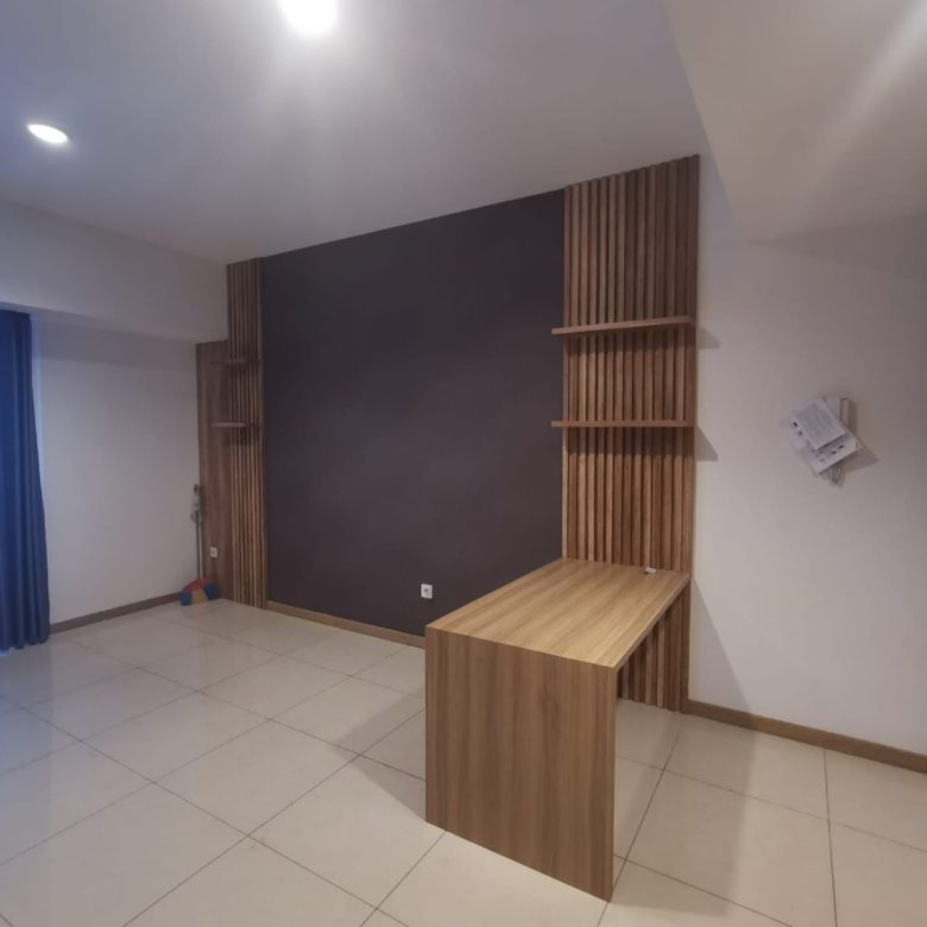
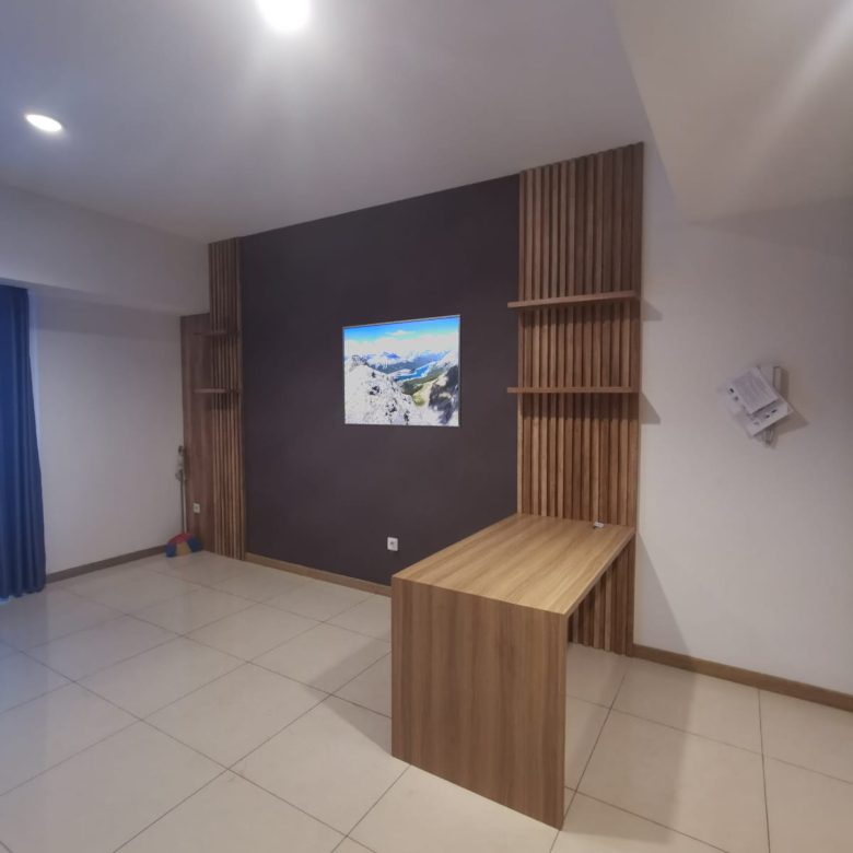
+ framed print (397, 374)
